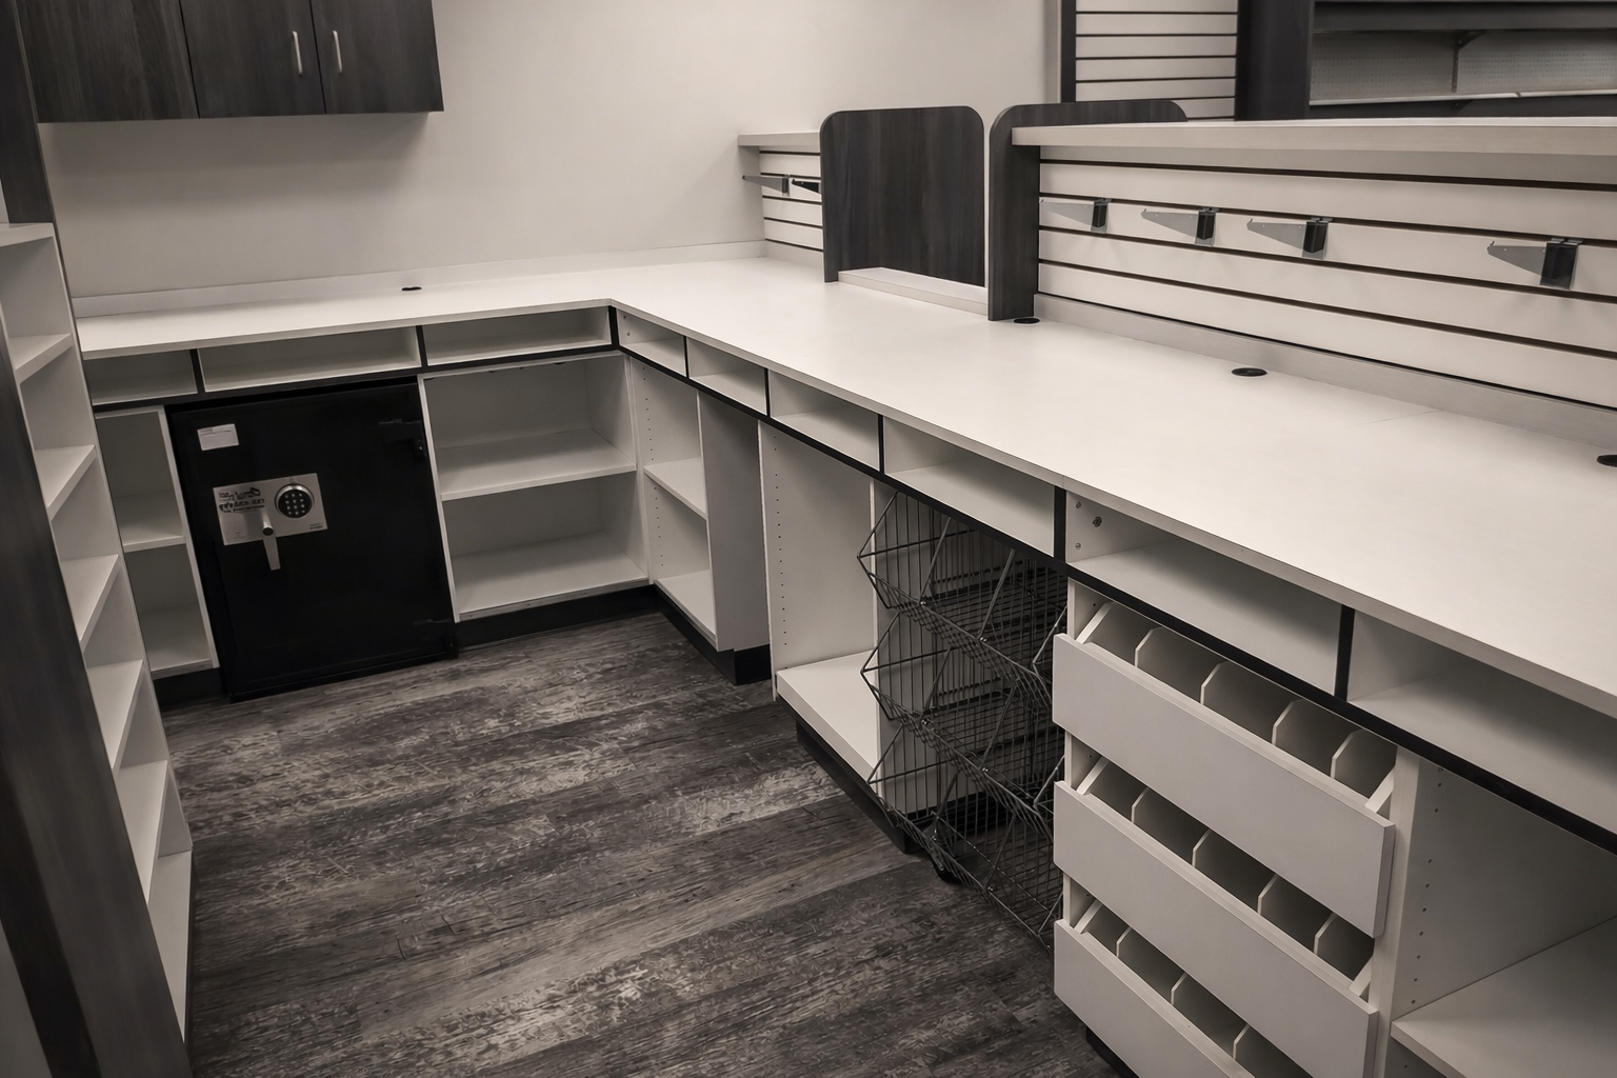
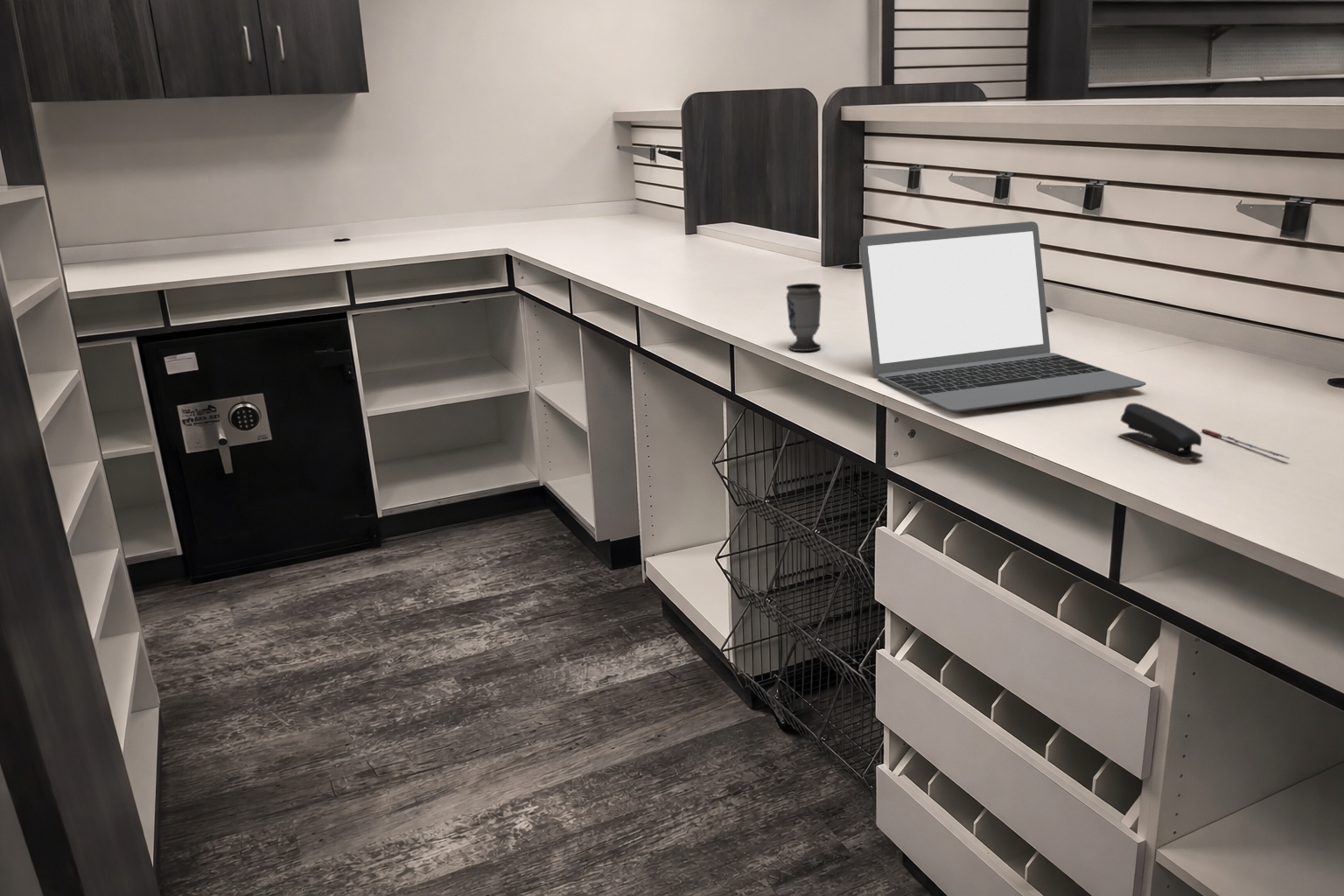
+ laptop (998, 309)
+ stapler (1160, 430)
+ cup (803, 317)
+ pen (1243, 443)
